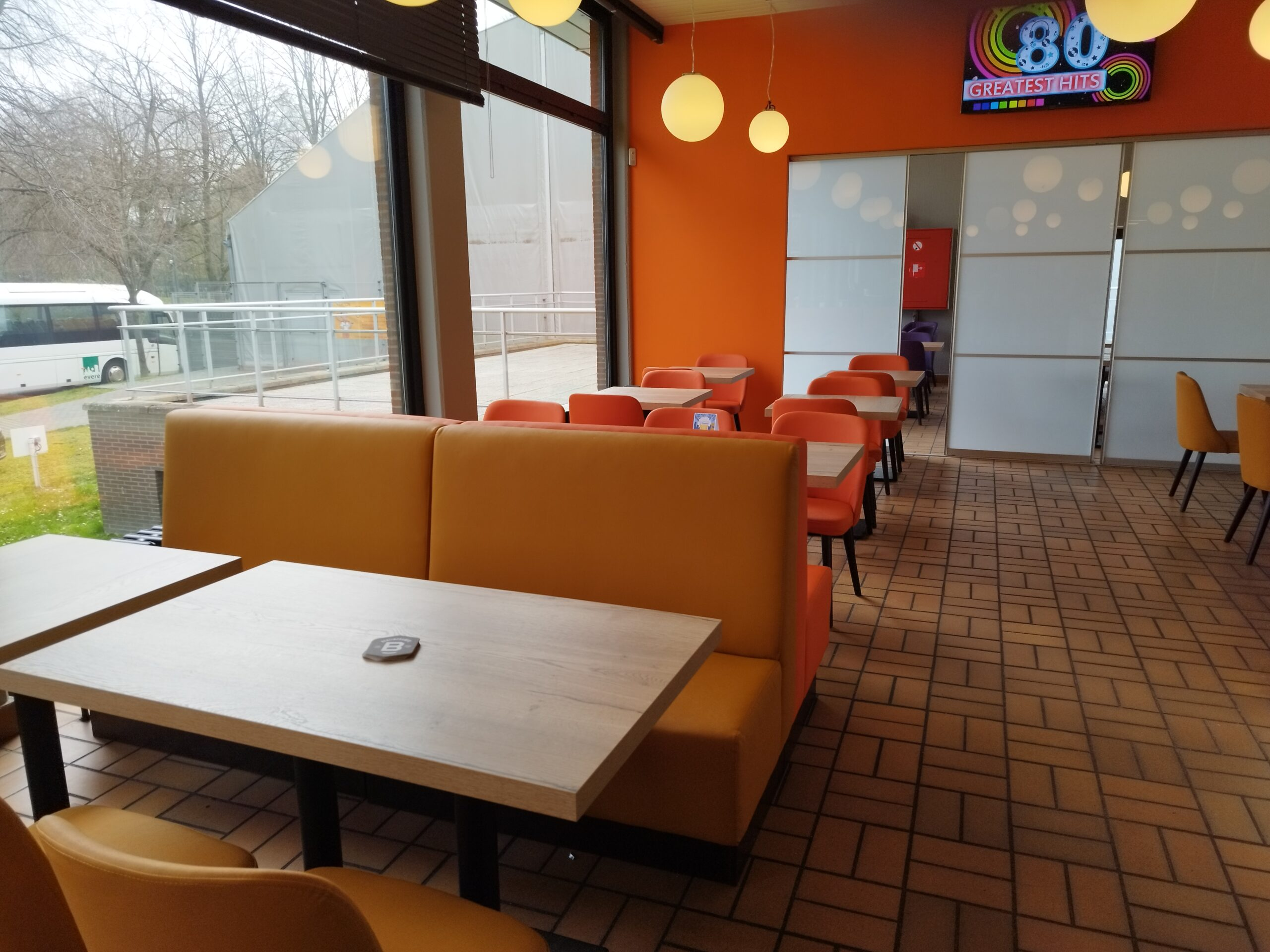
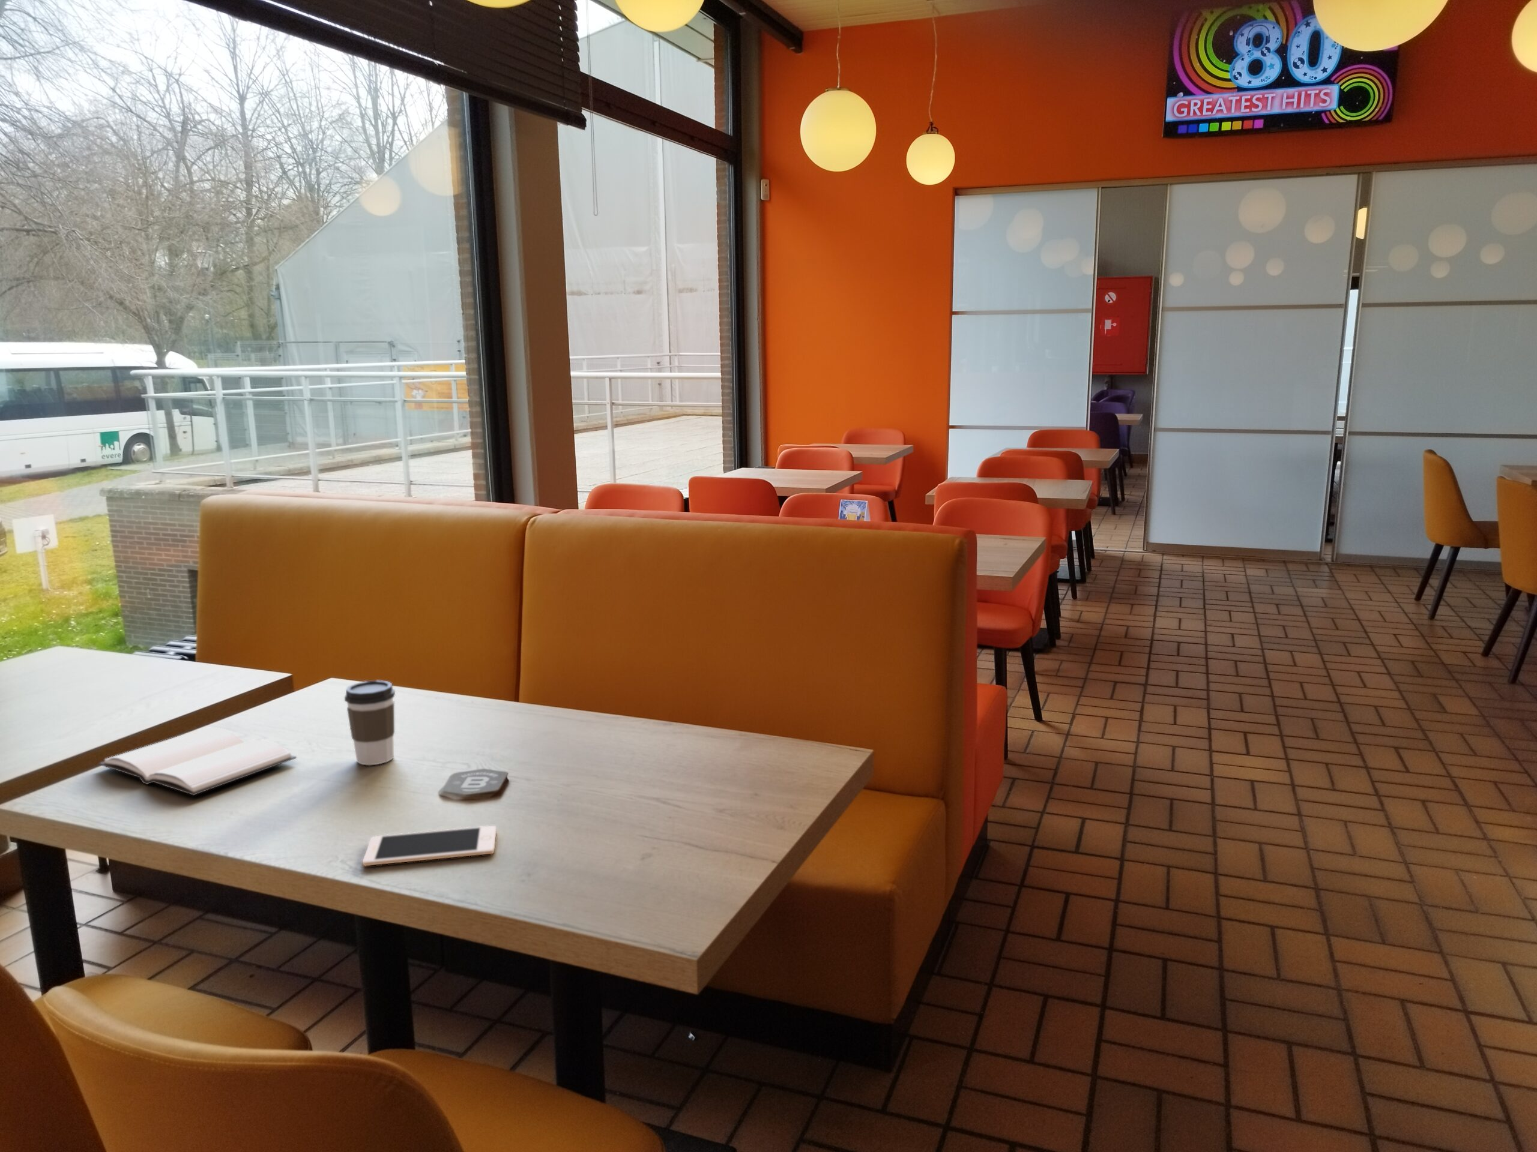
+ book (197, 758)
+ coffee cup (373, 722)
+ cell phone (431, 845)
